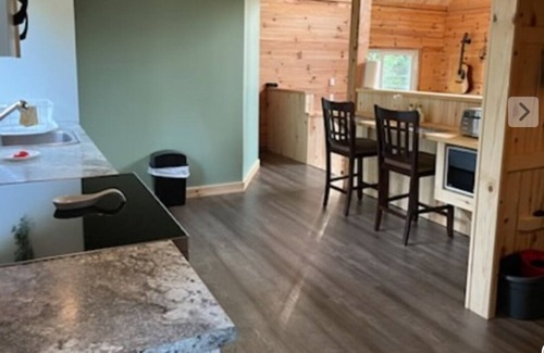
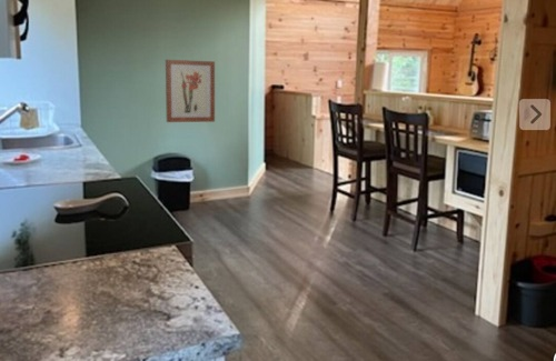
+ wall art (190, 91)
